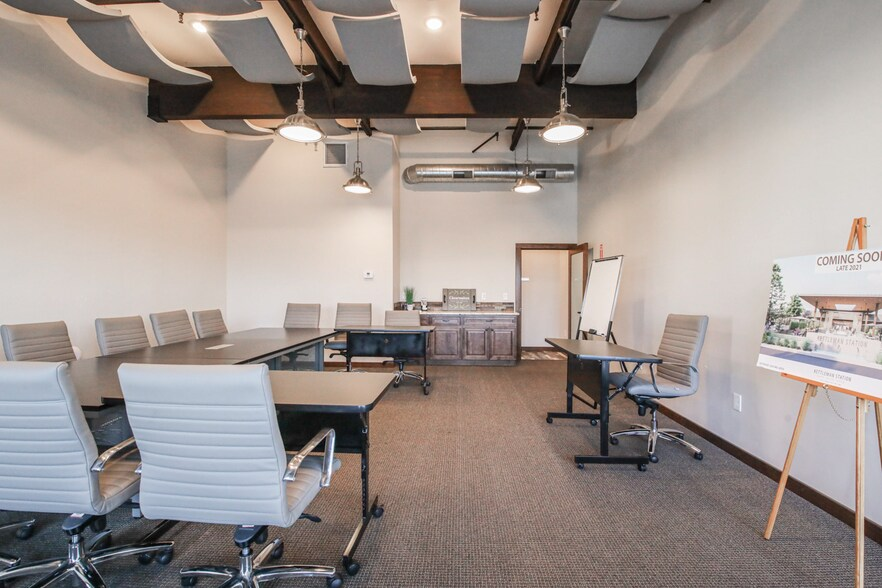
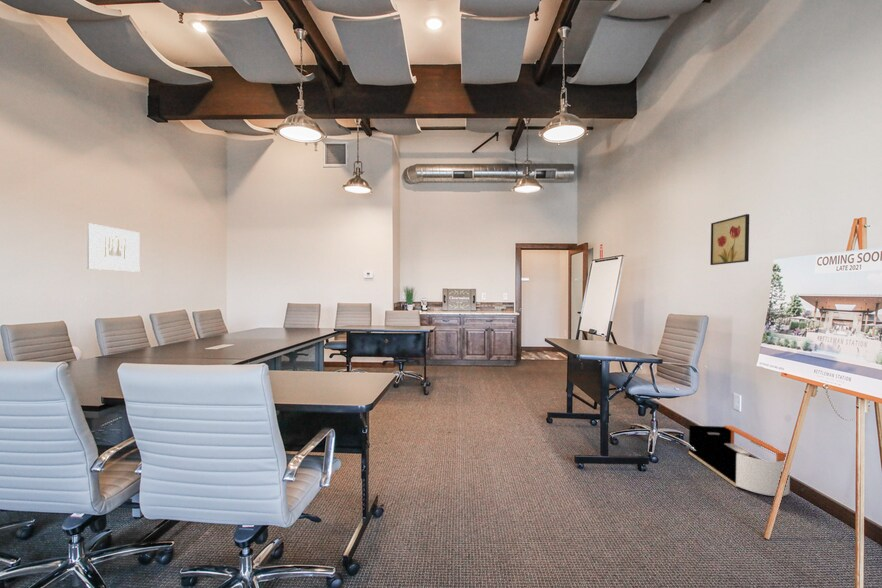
+ storage bin (739, 457)
+ wall art (729, 241)
+ wall art (115, 249)
